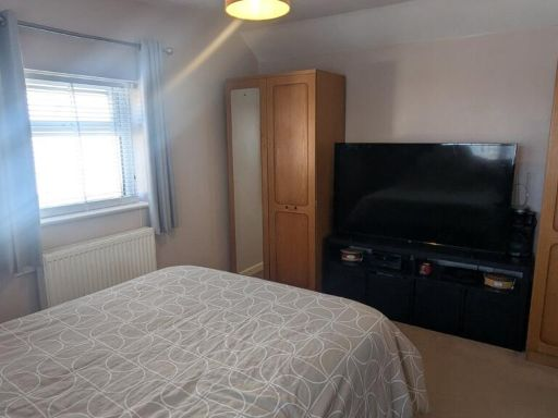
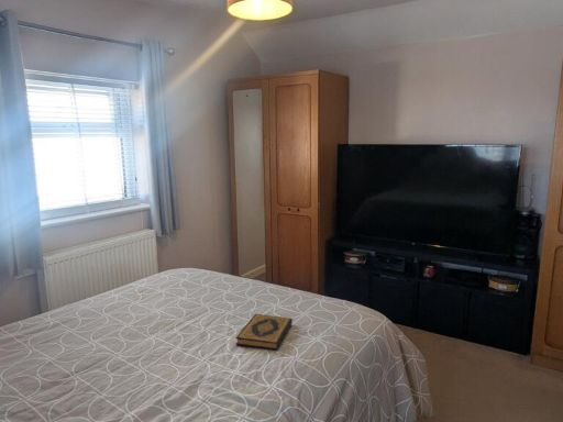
+ hardback book (265, 330)
